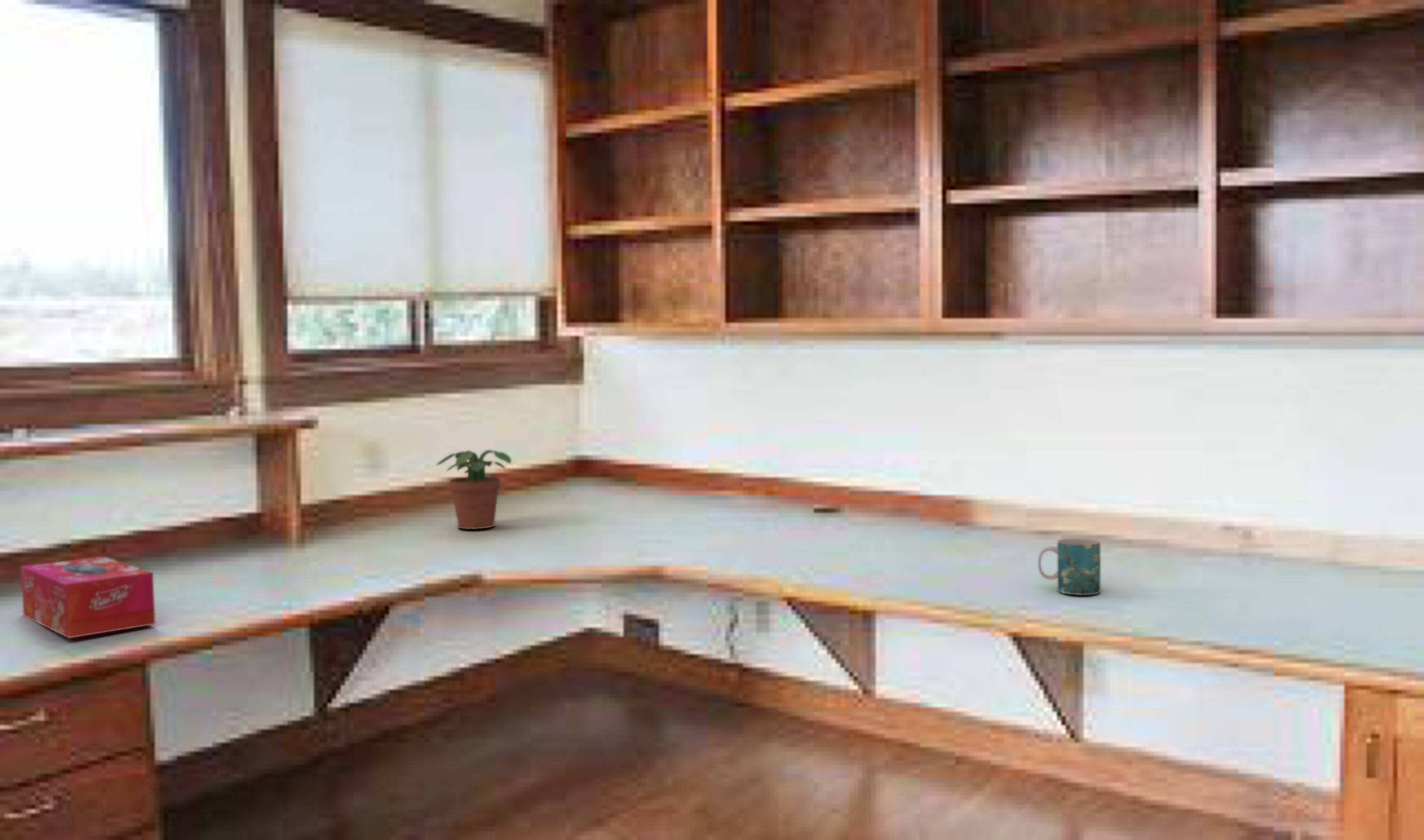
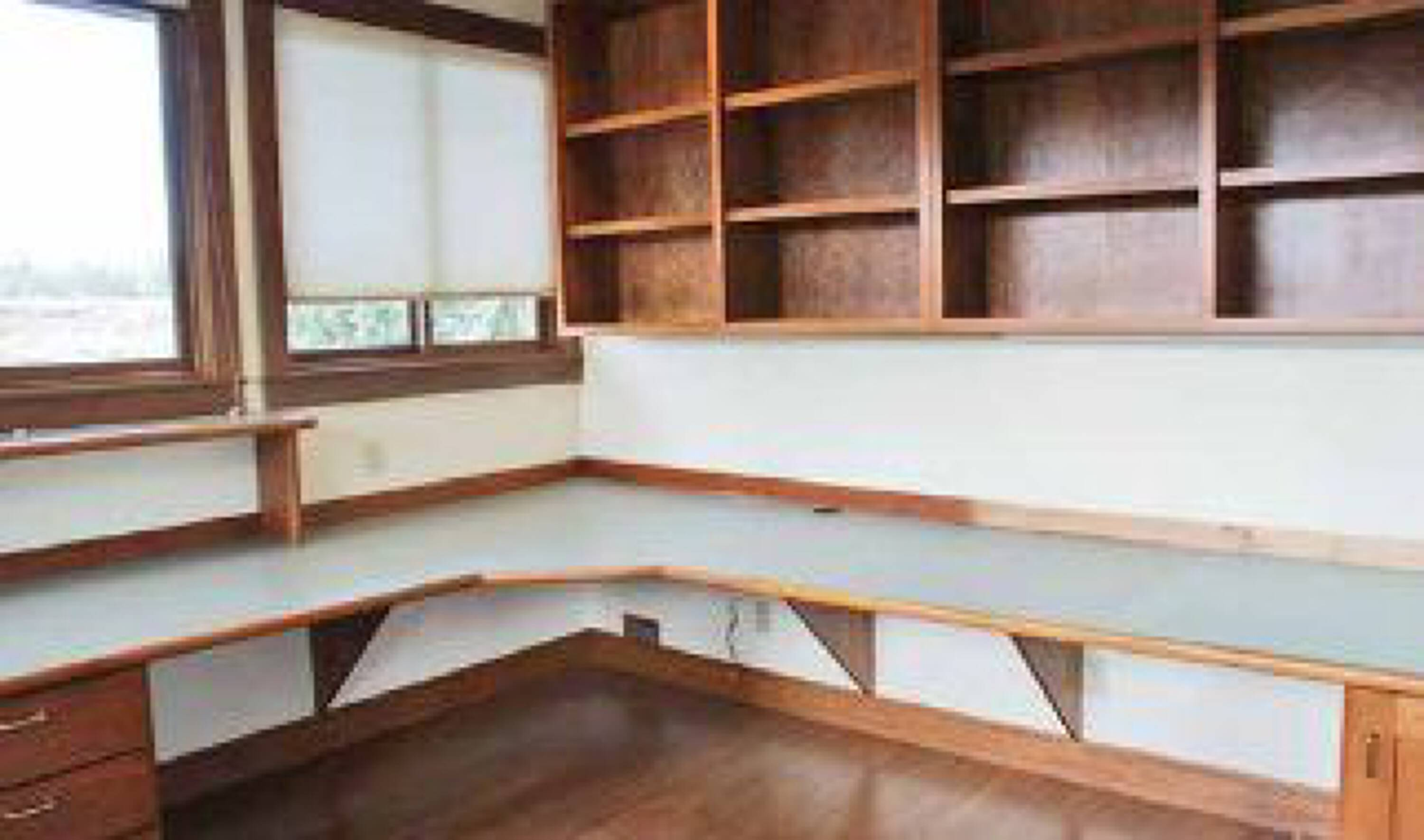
- potted plant (477, 488)
- mug (1069, 566)
- tissue box (86, 595)
